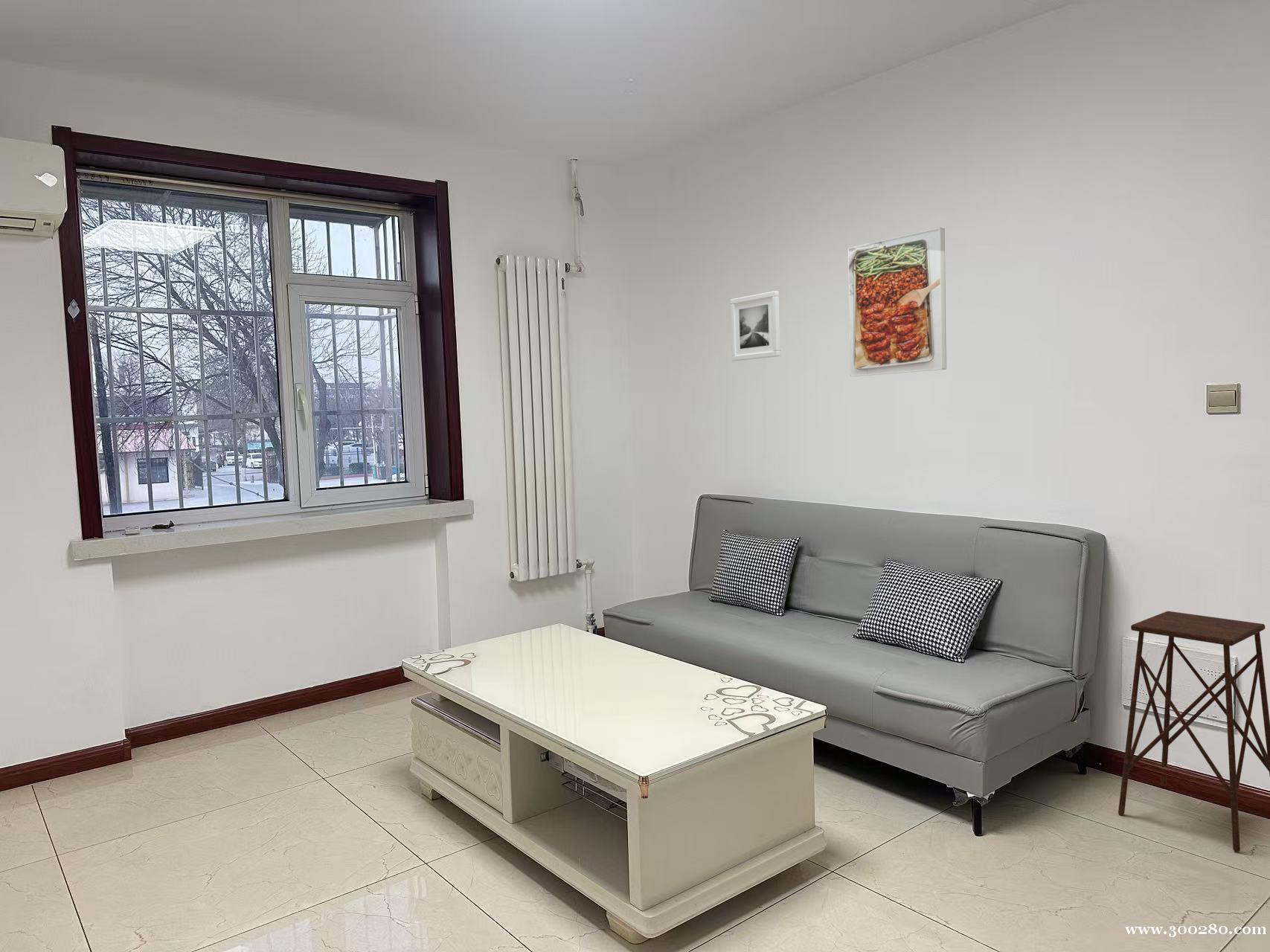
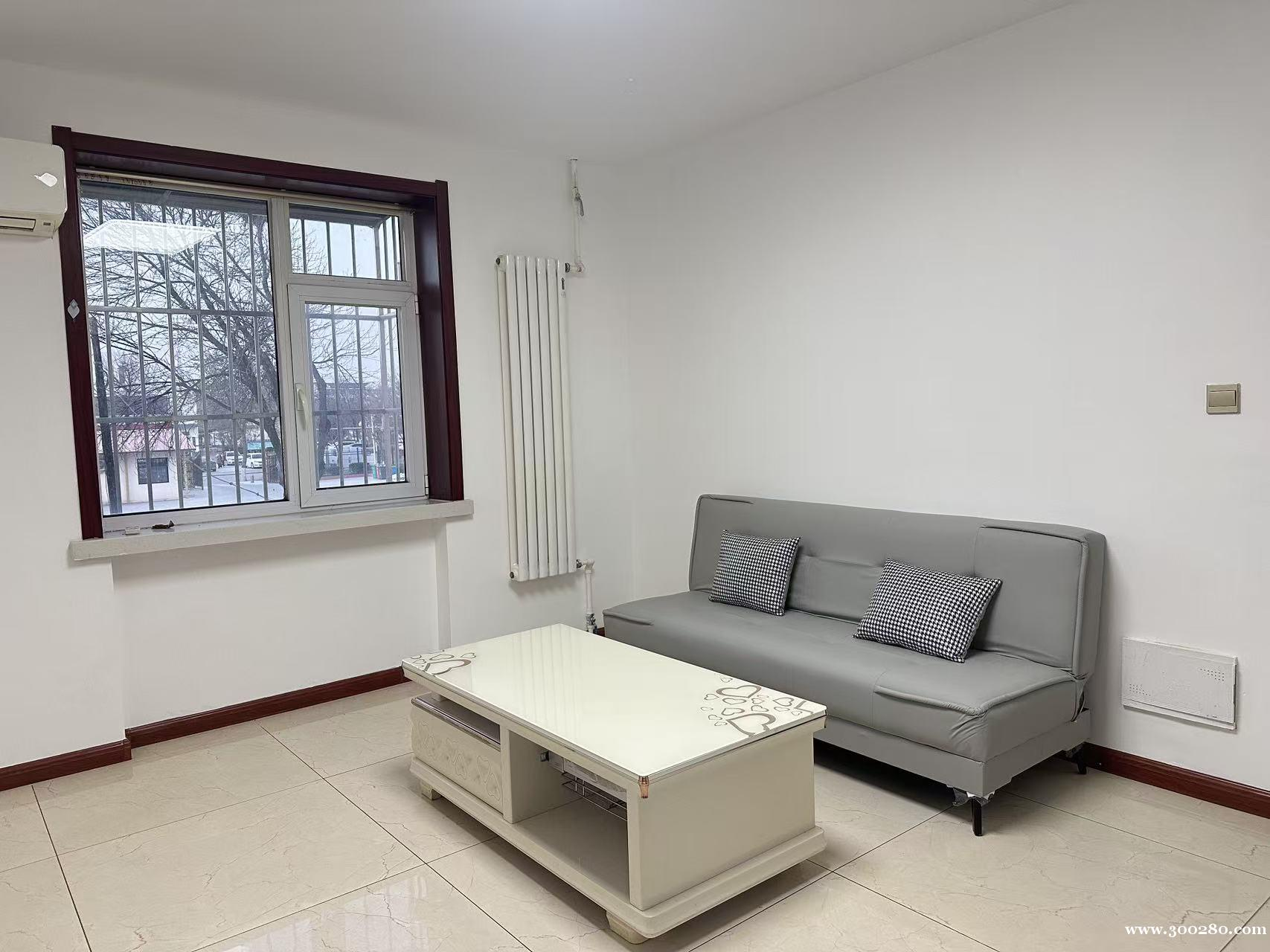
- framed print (895, 306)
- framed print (754, 327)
- side table (1196, 718)
